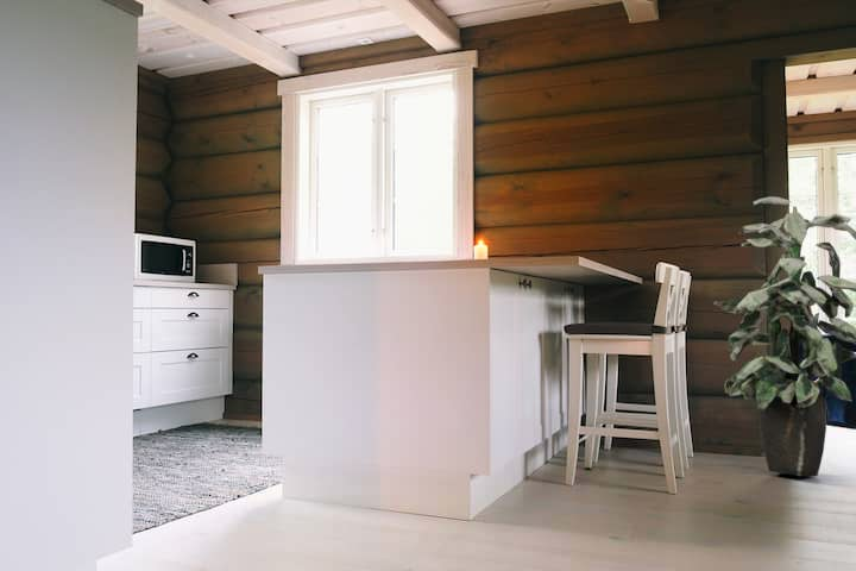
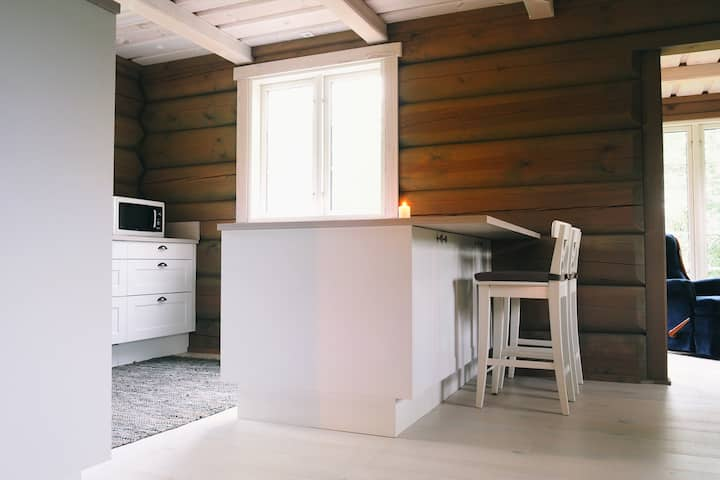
- indoor plant (786, 334)
